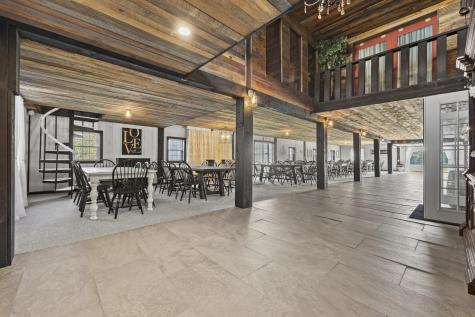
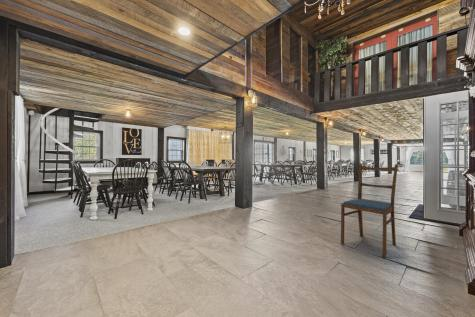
+ dining chair (369, 204)
